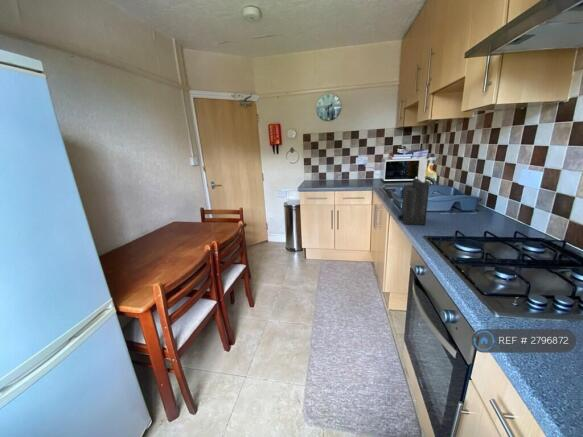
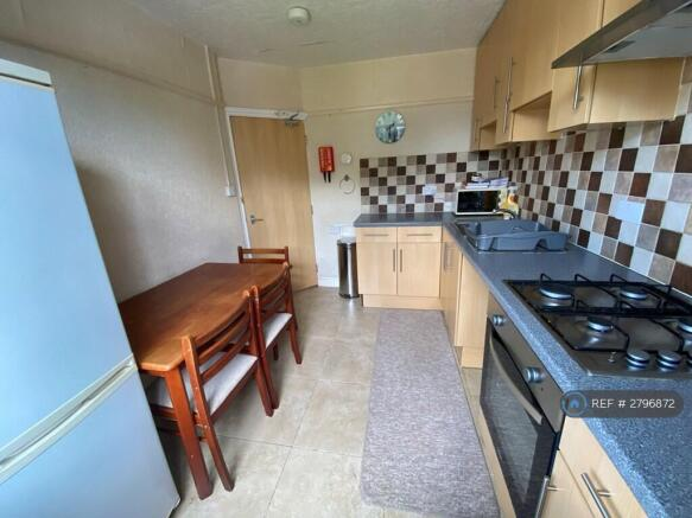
- knife block (412, 190)
